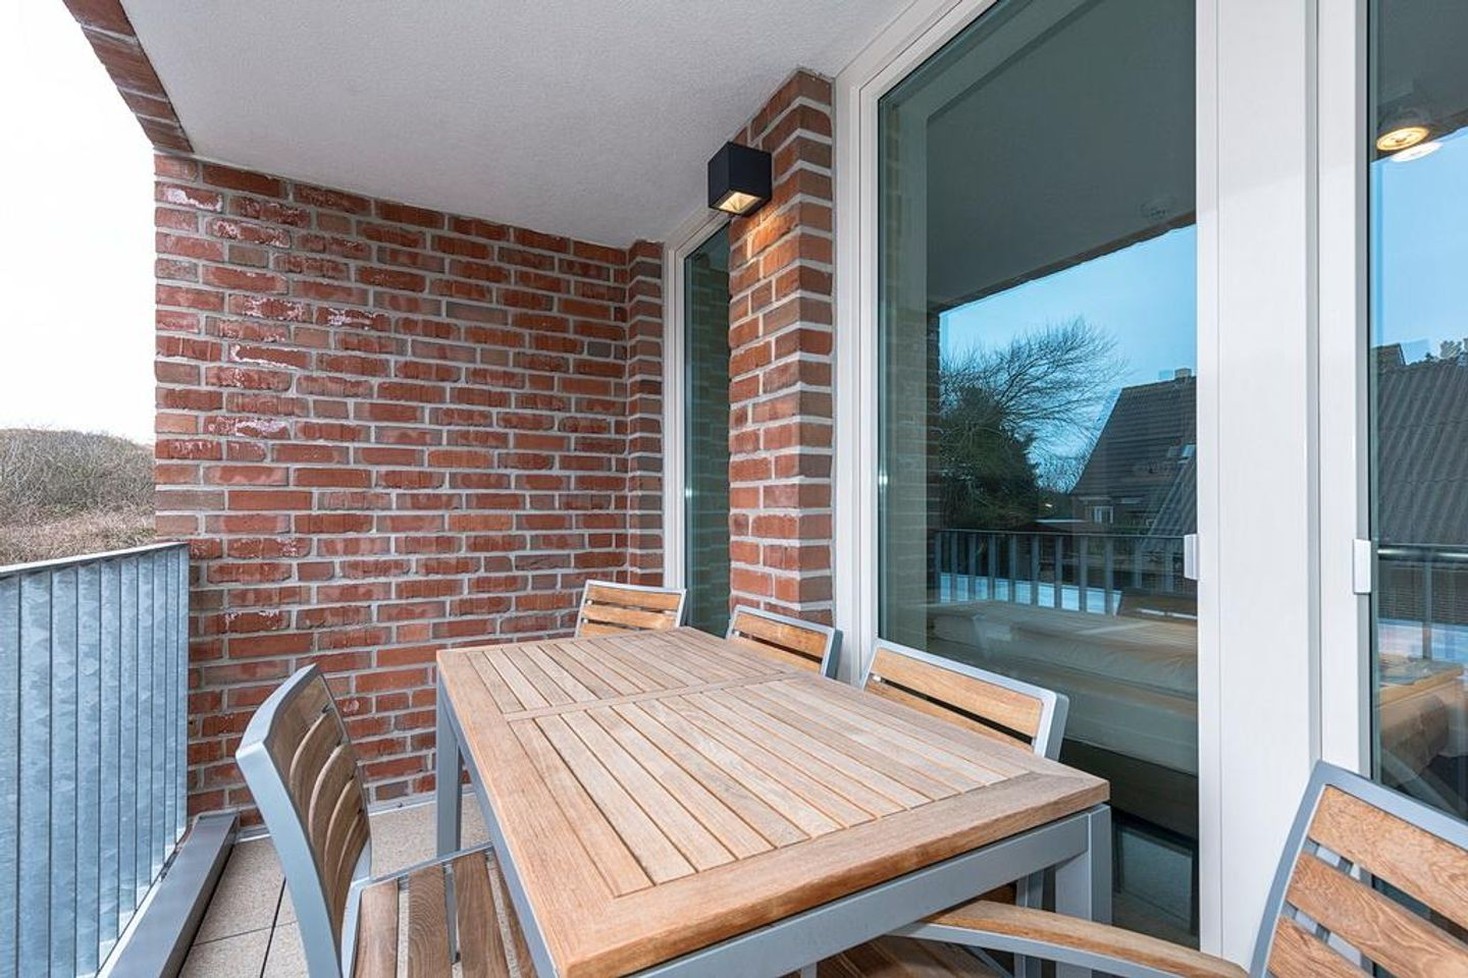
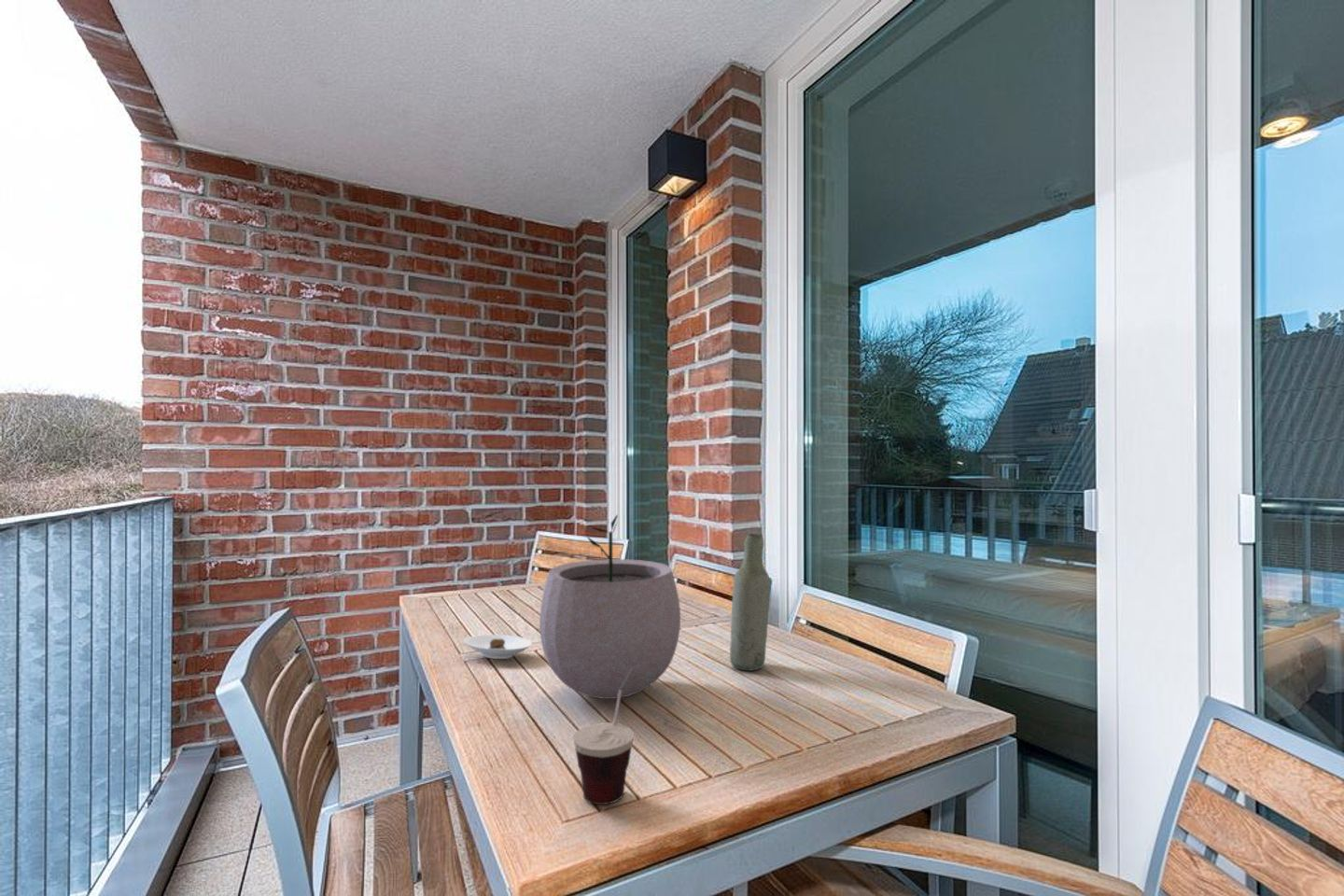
+ saucer (497, 647)
+ plant pot (610, 603)
+ bottle (749, 599)
+ cup (613, 734)
